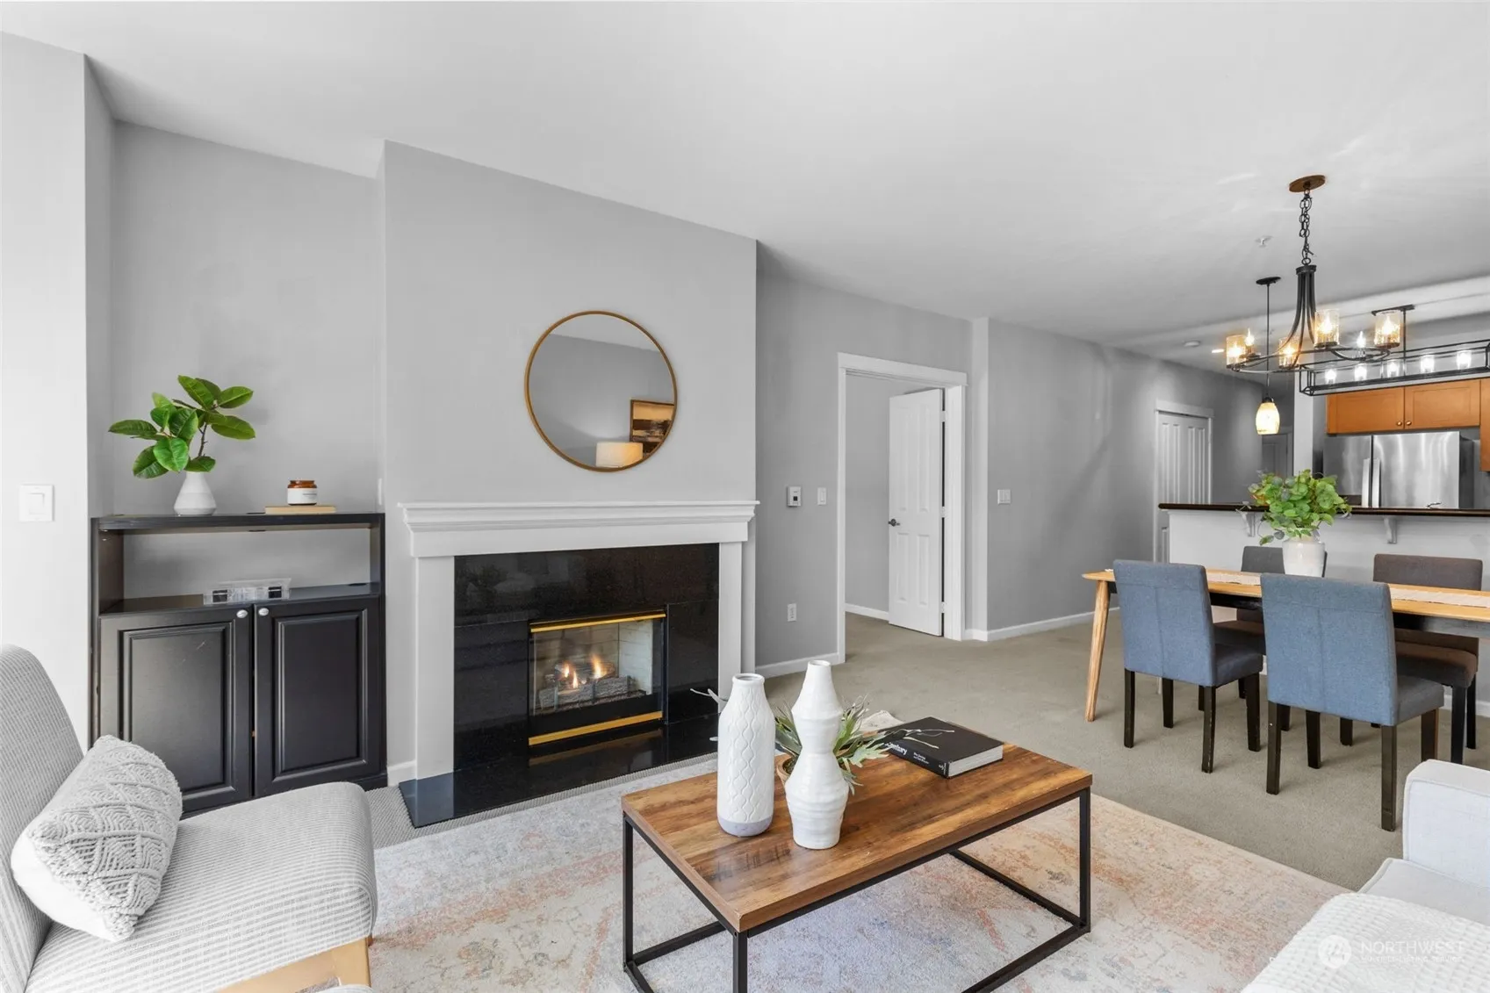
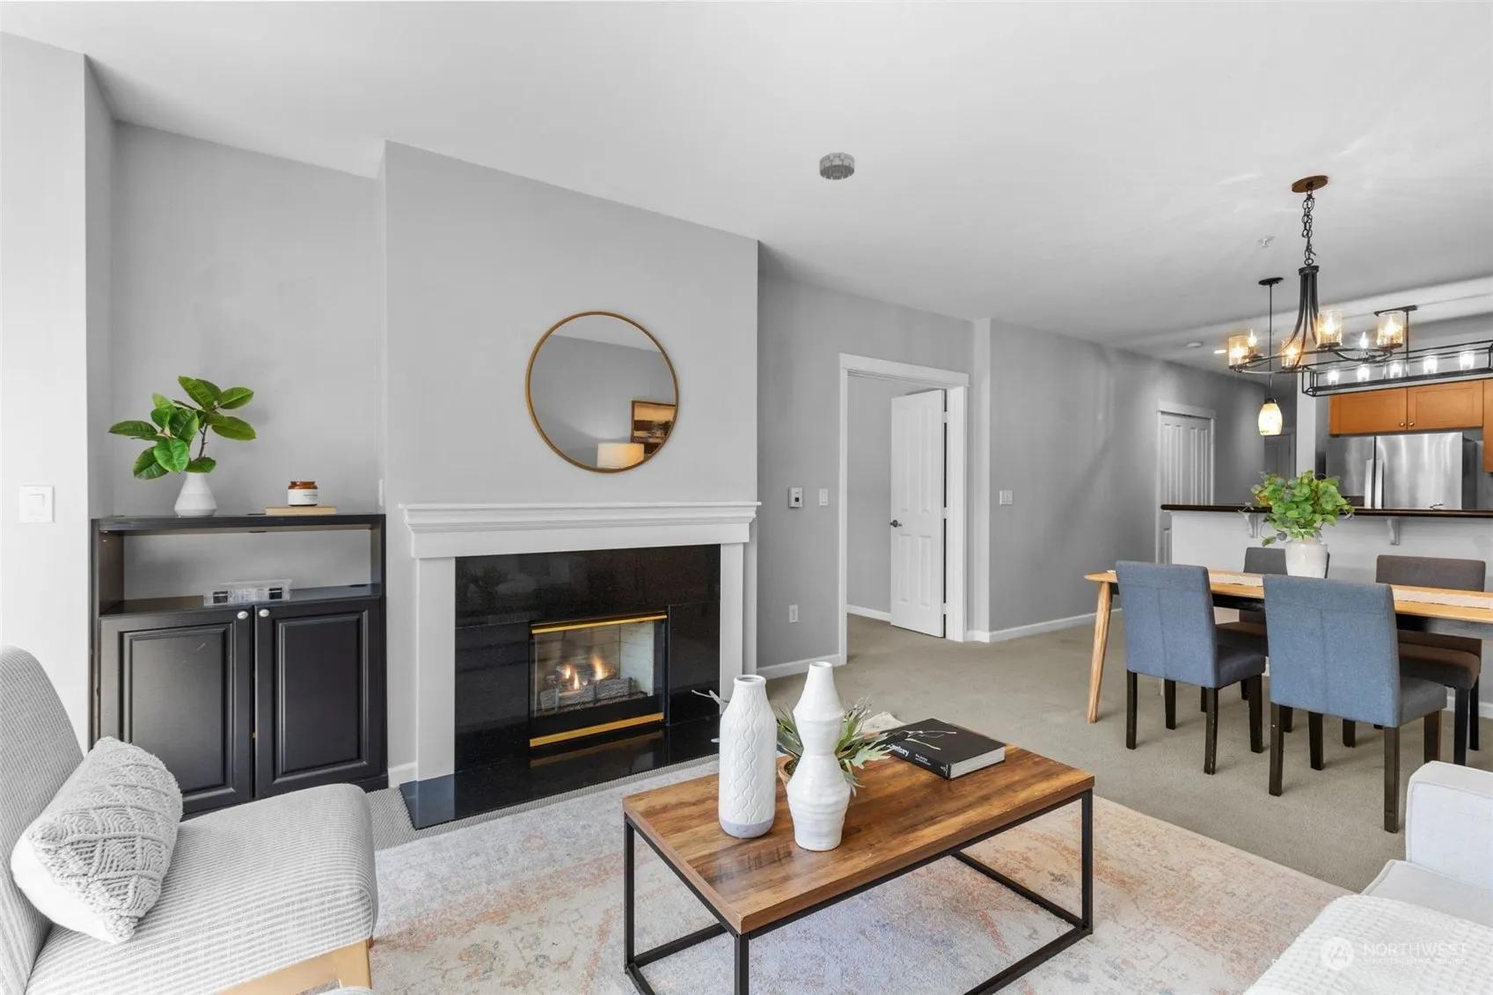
+ smoke detector (837, 165)
